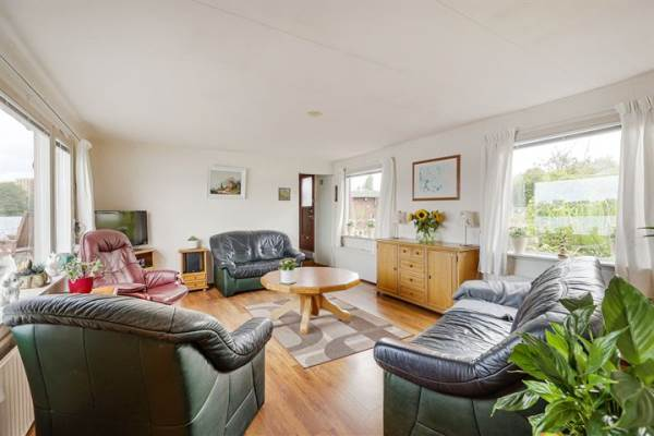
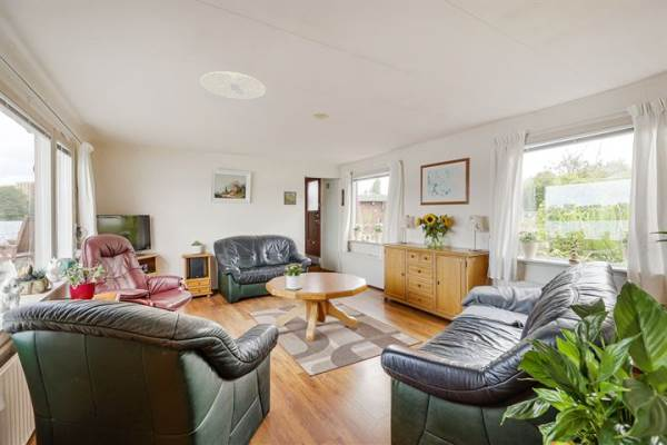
+ ceiling light (233, 83)
